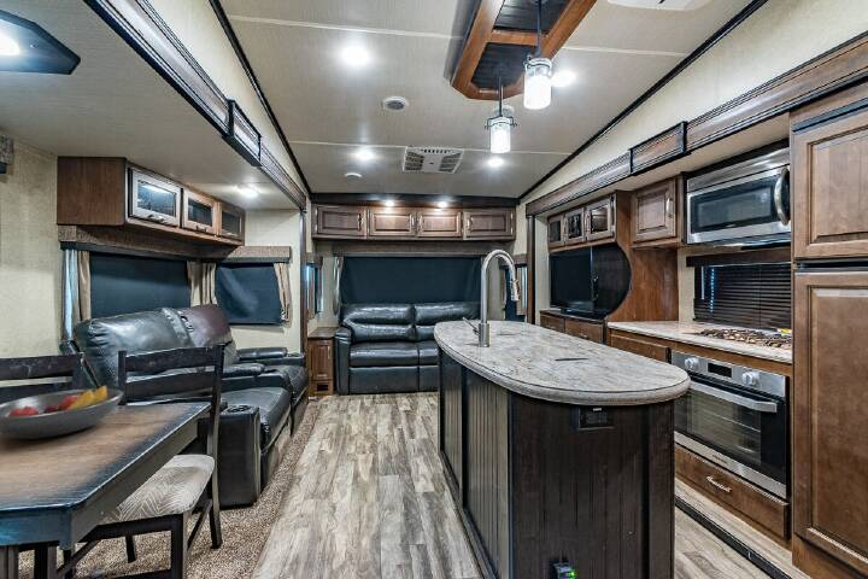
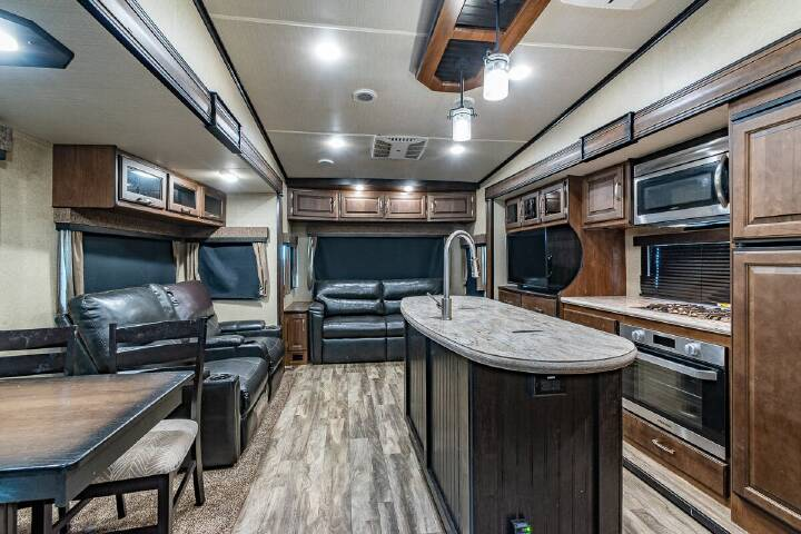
- fruit bowl (58, 411)
